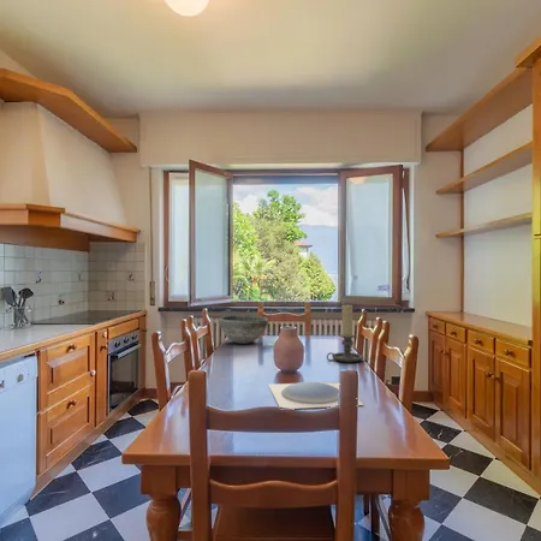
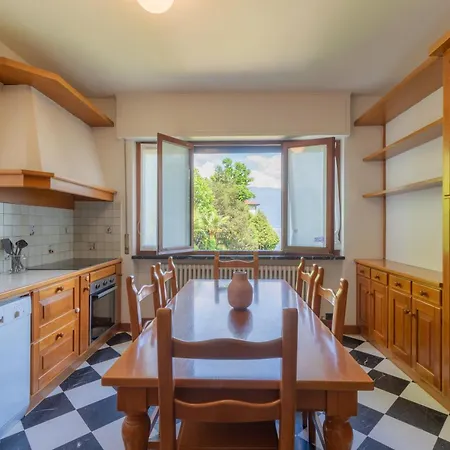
- bowl (243, 329)
- plate (311, 390)
- candle holder (344, 332)
